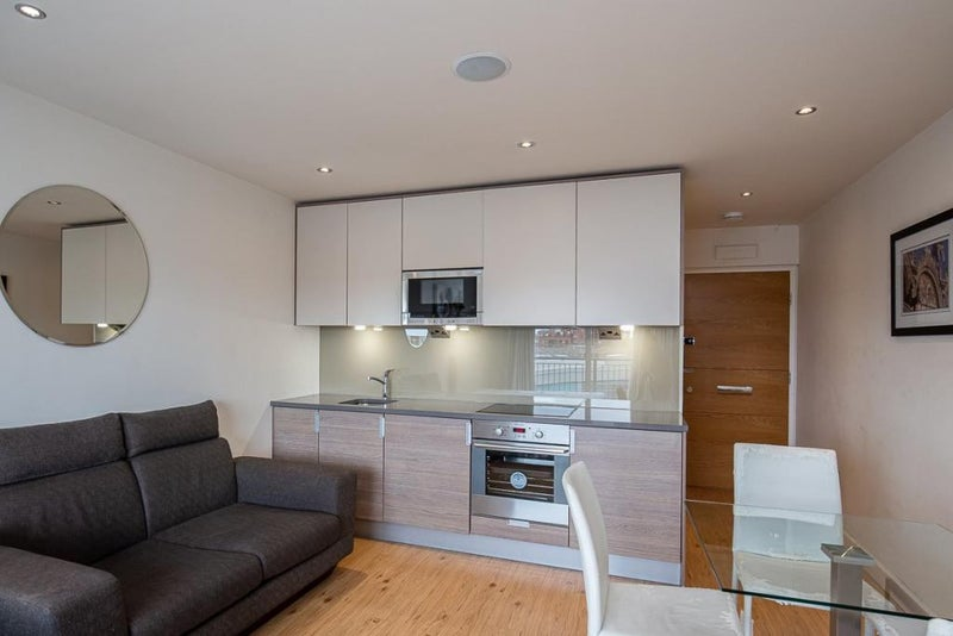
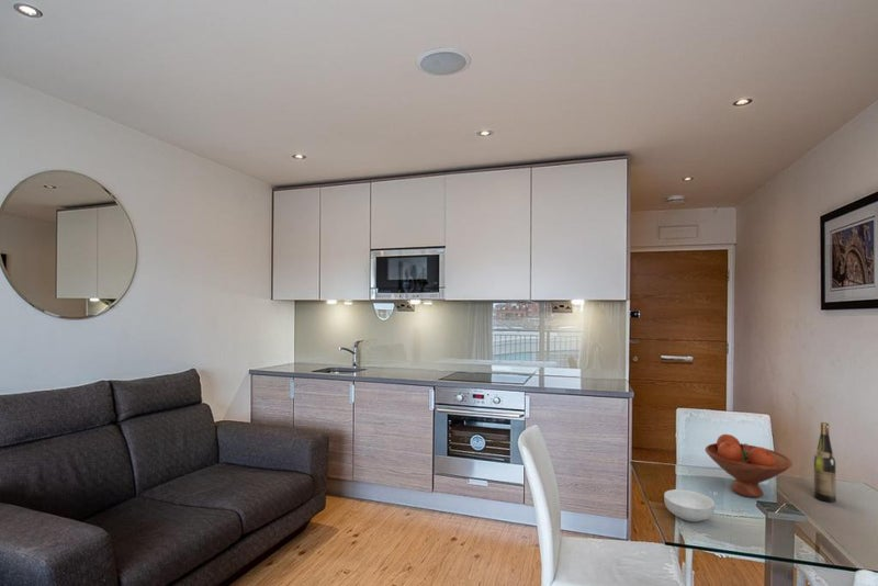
+ wine bottle (824, 460)
+ fruit bowl (746, 465)
+ cereal bowl (688, 507)
